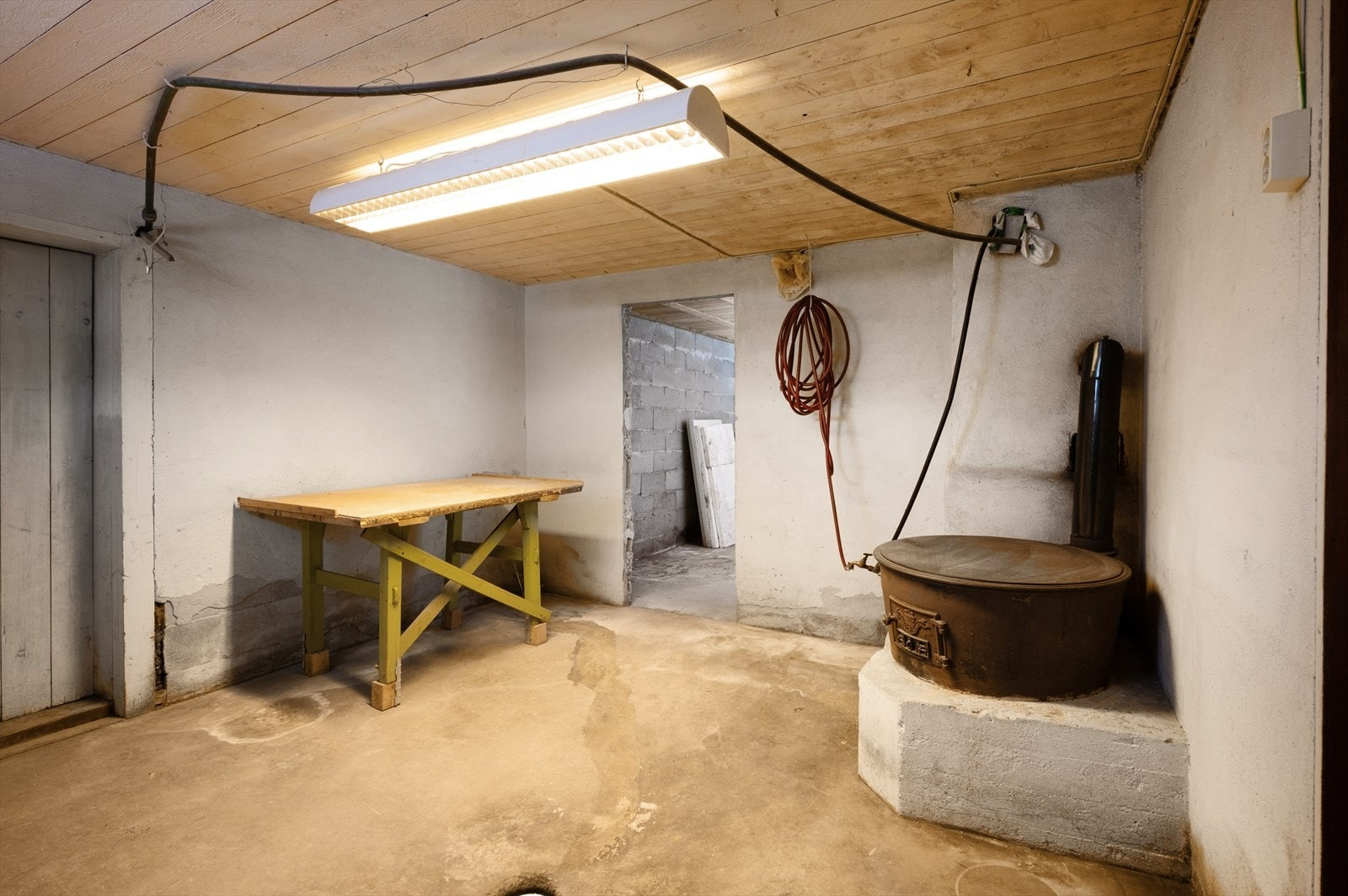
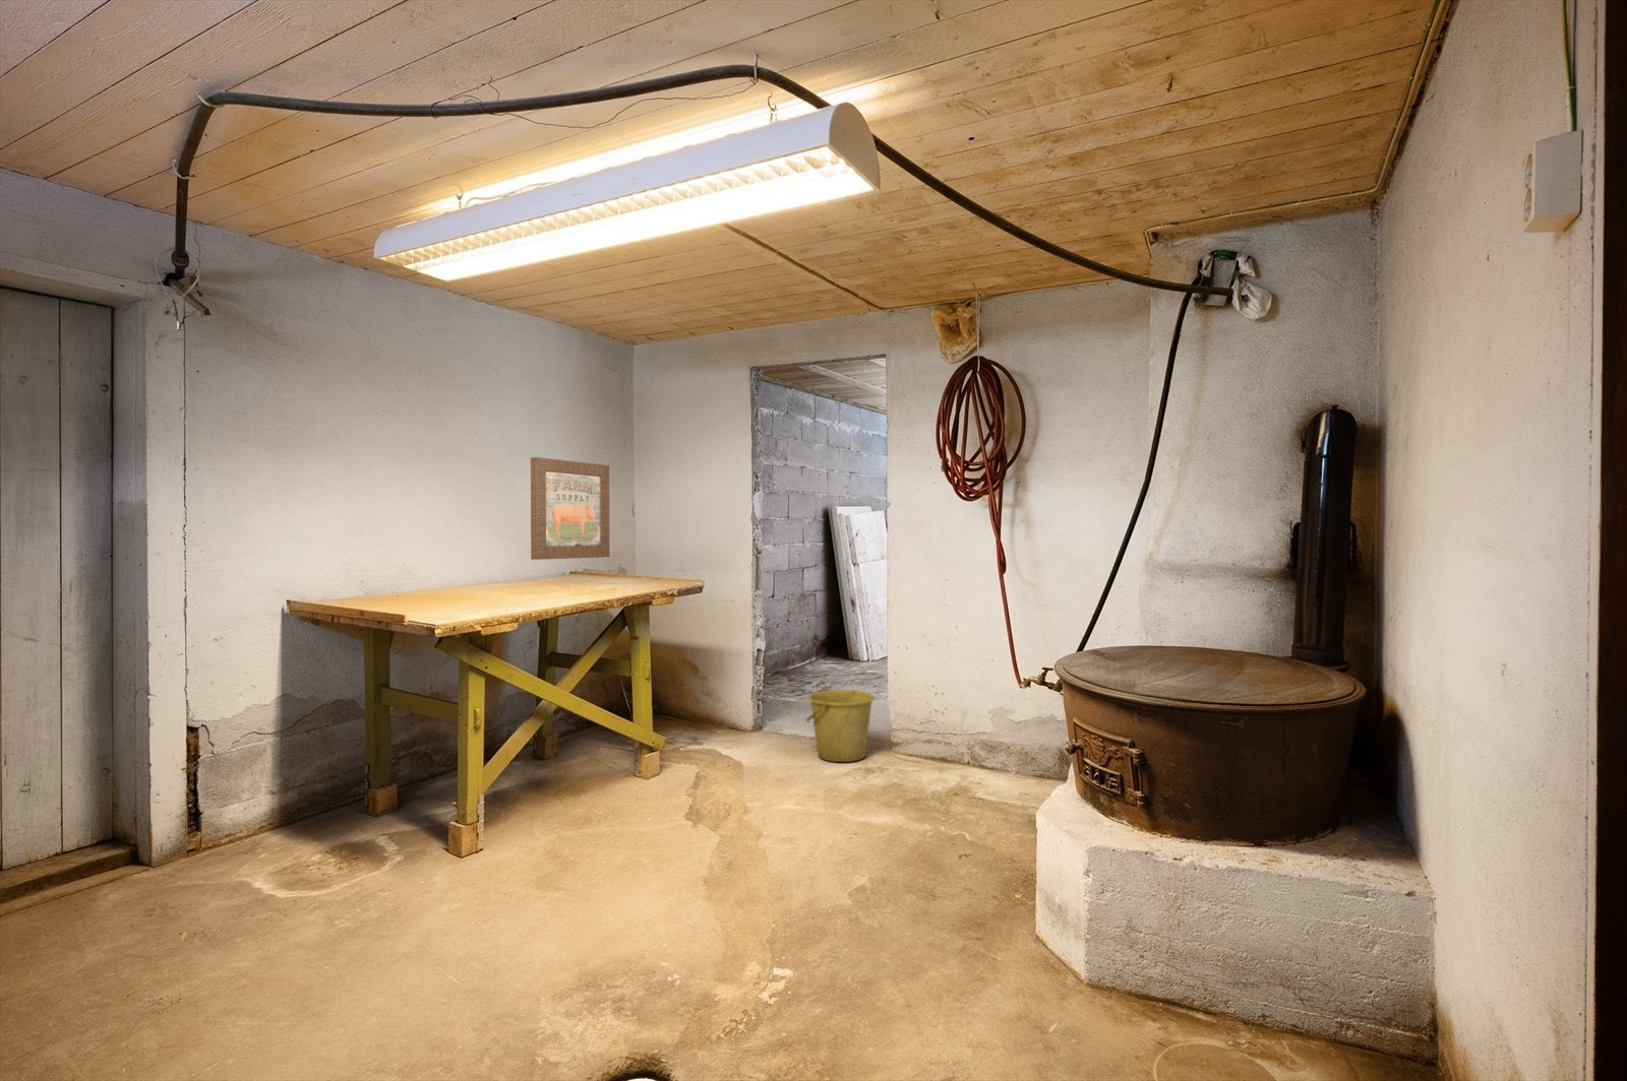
+ wall art (571, 509)
+ bucket (841, 725)
